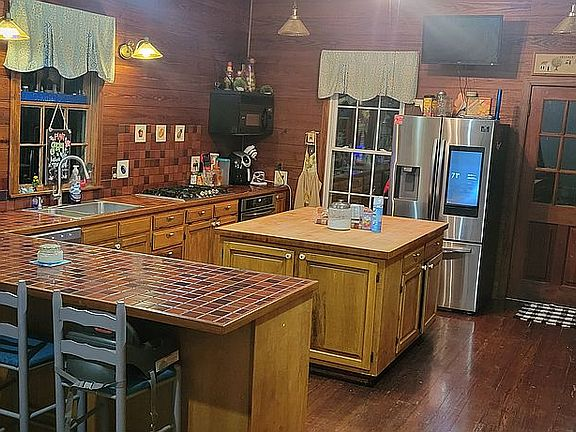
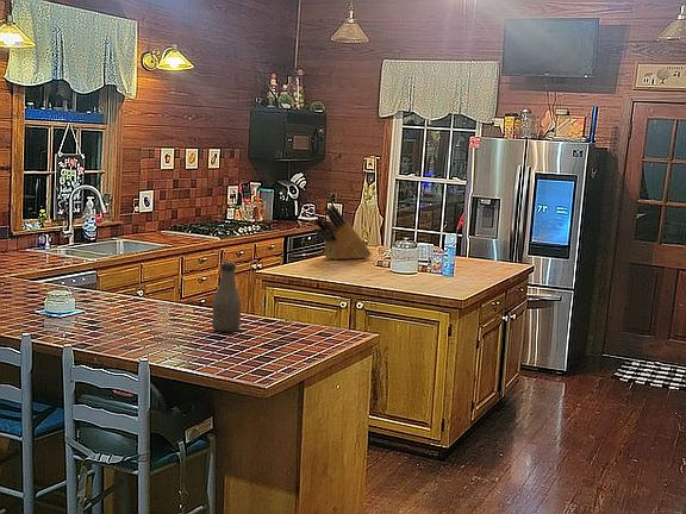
+ bottle (226, 296)
+ knife block (343, 231)
